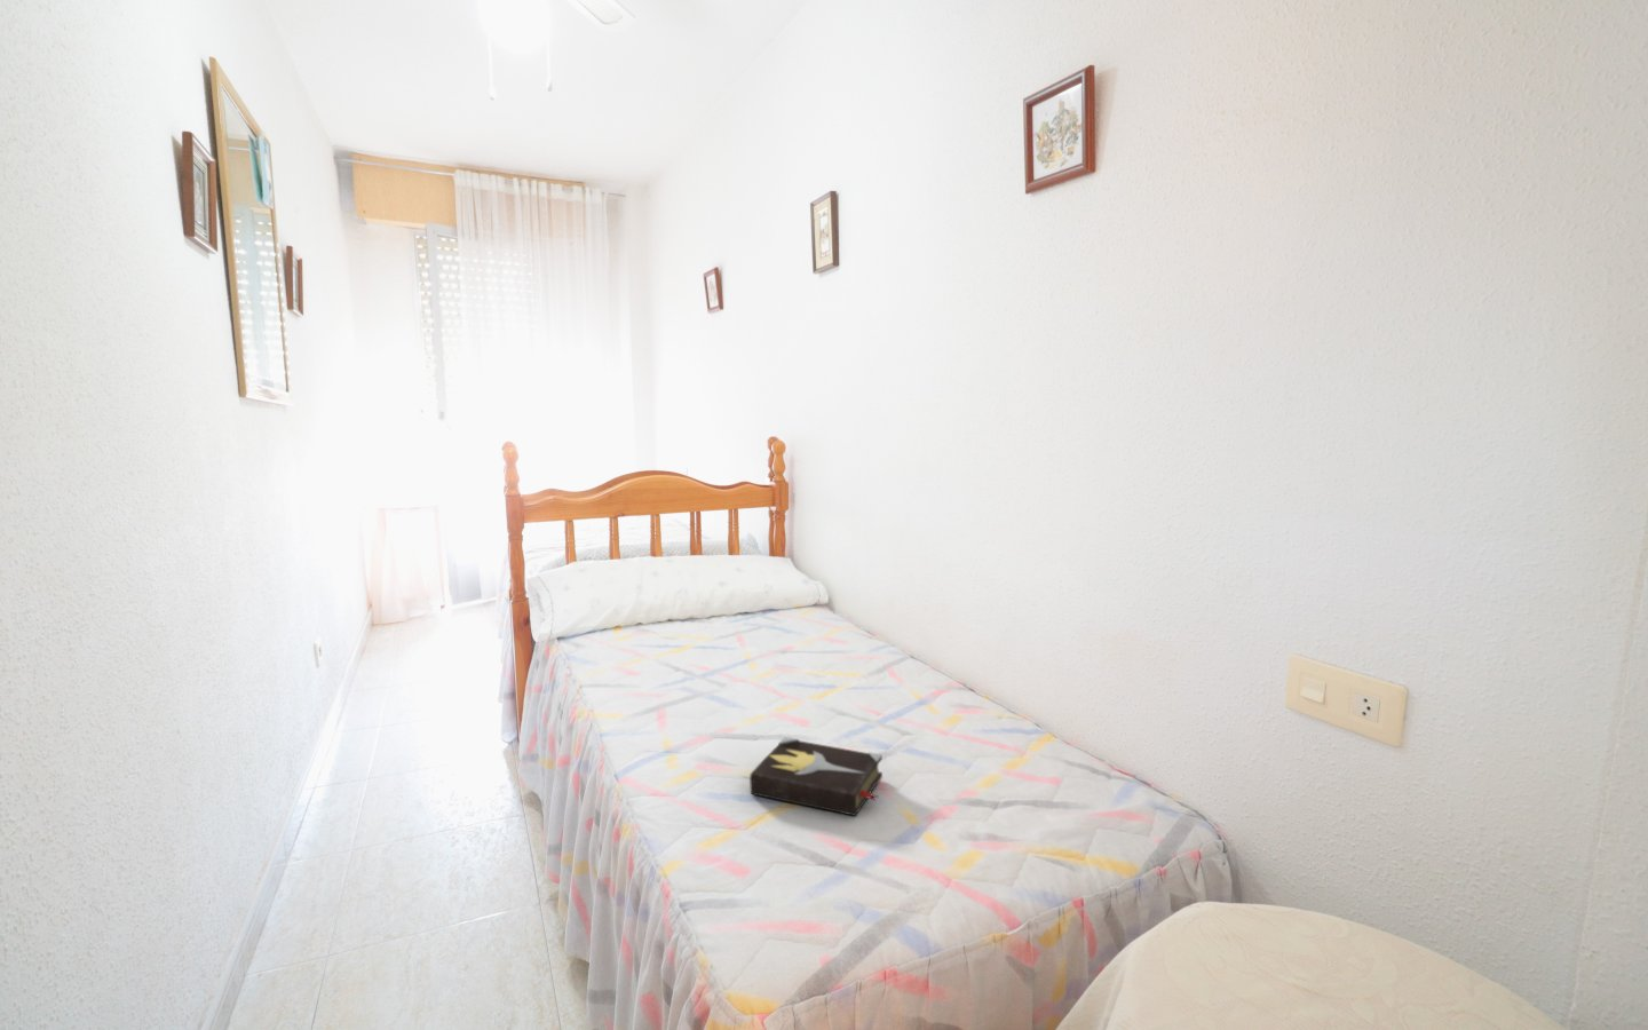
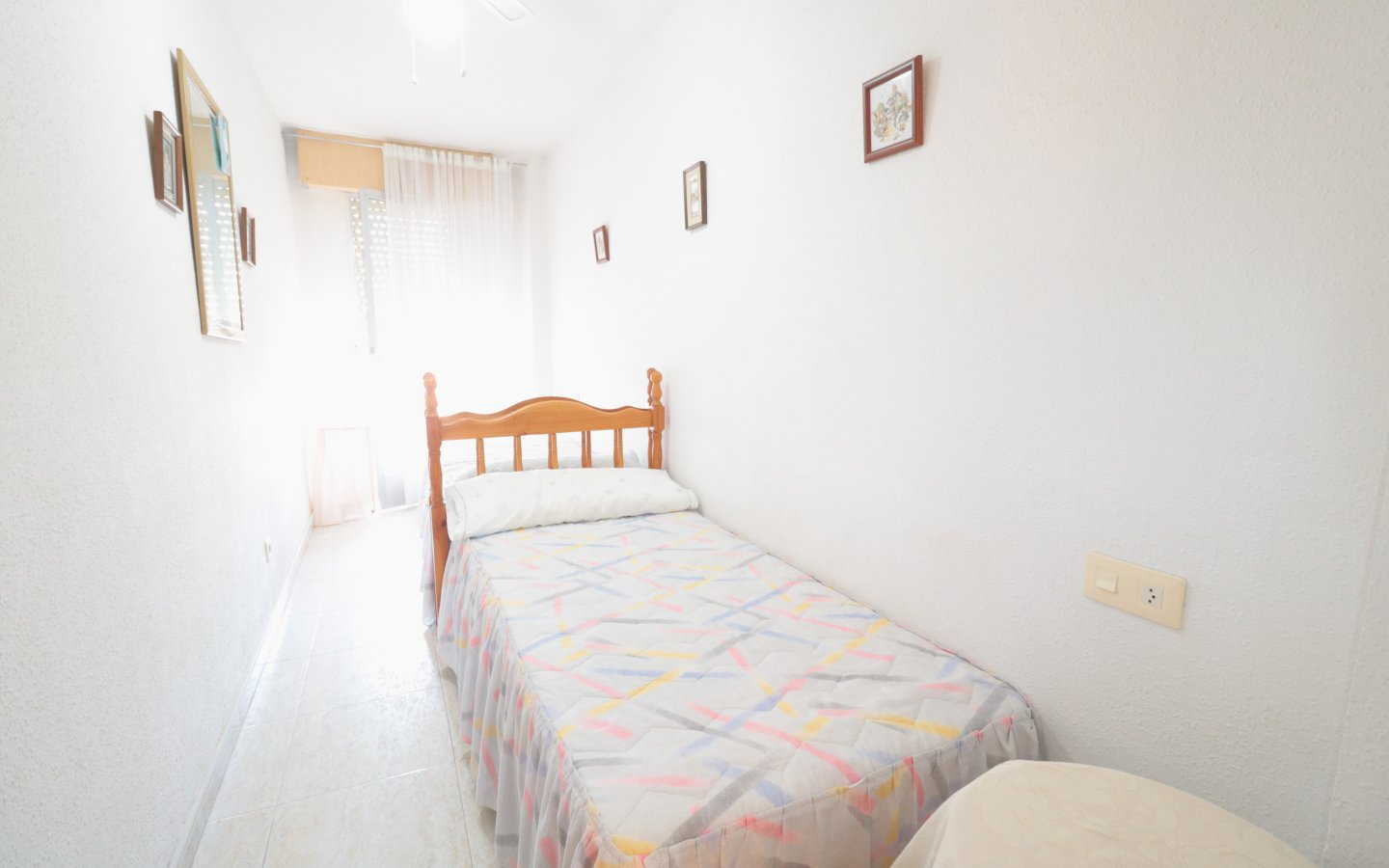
- hardback book (817, 772)
